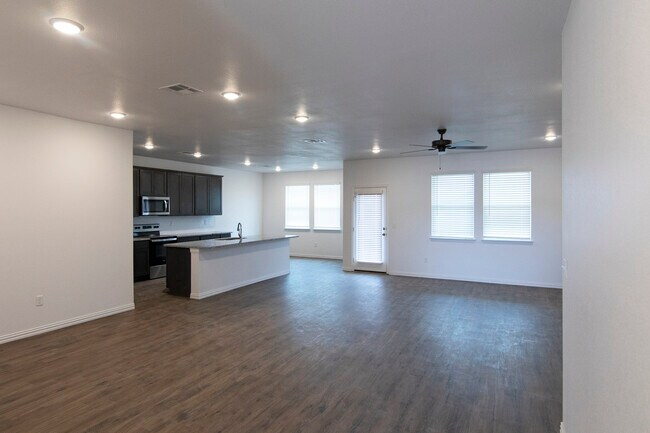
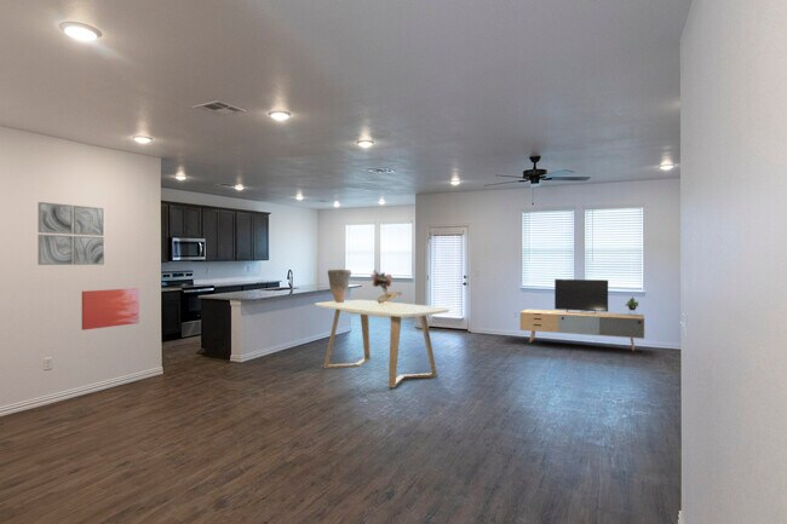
+ media console (580, 312)
+ decorative urn (339, 286)
+ bouquet (385, 286)
+ dining table (368, 338)
+ wall art (111, 307)
+ wall art (73, 234)
